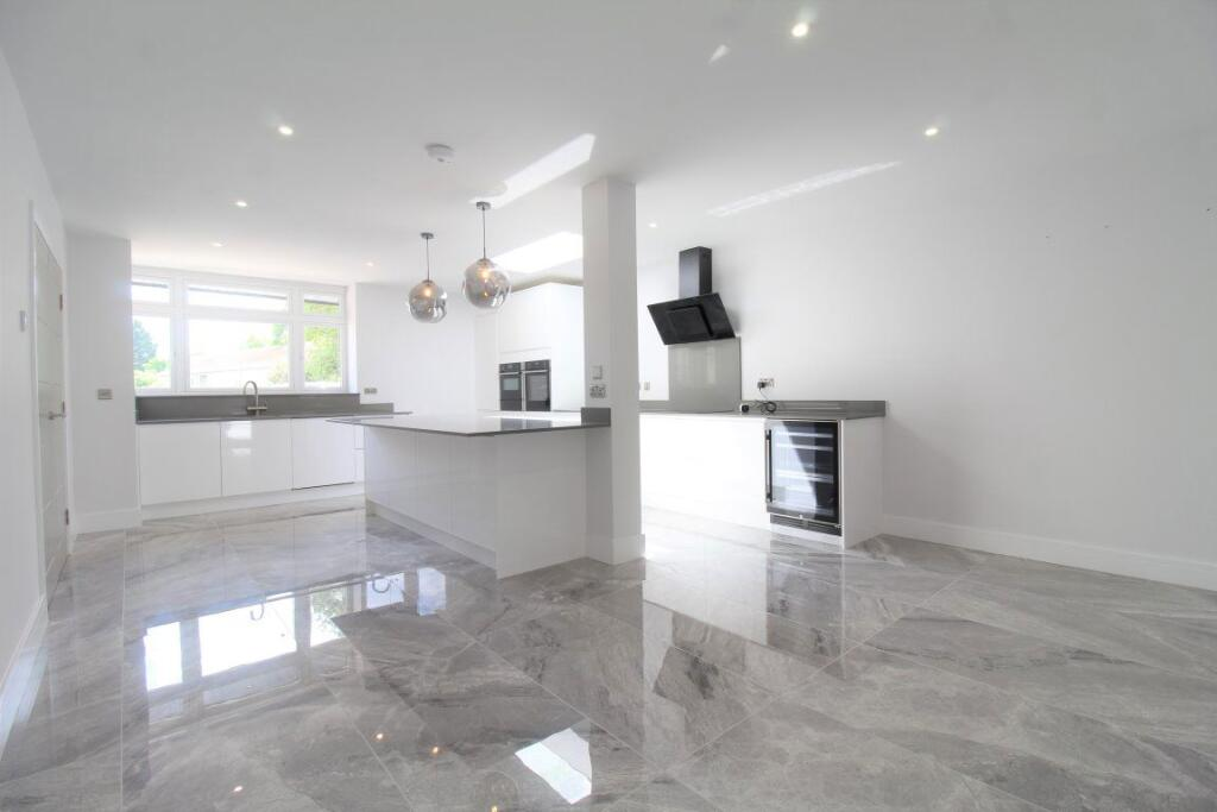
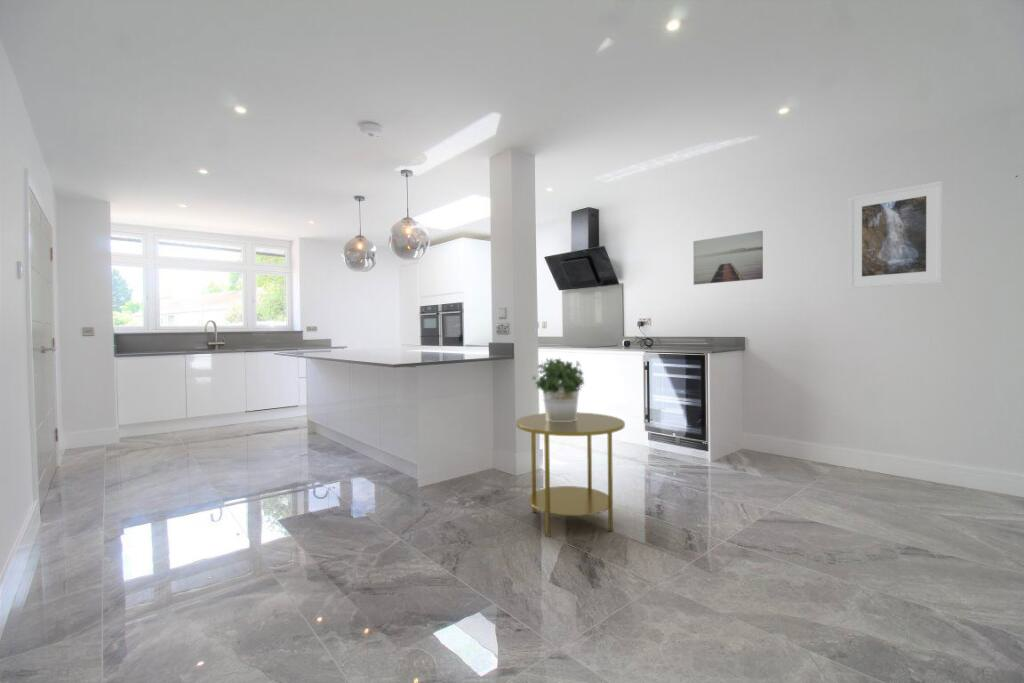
+ side table (569, 486)
+ potted plant (558, 388)
+ wall art (726, 259)
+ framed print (892, 237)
